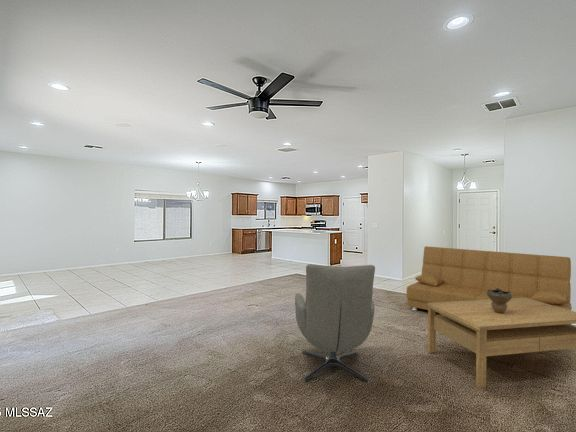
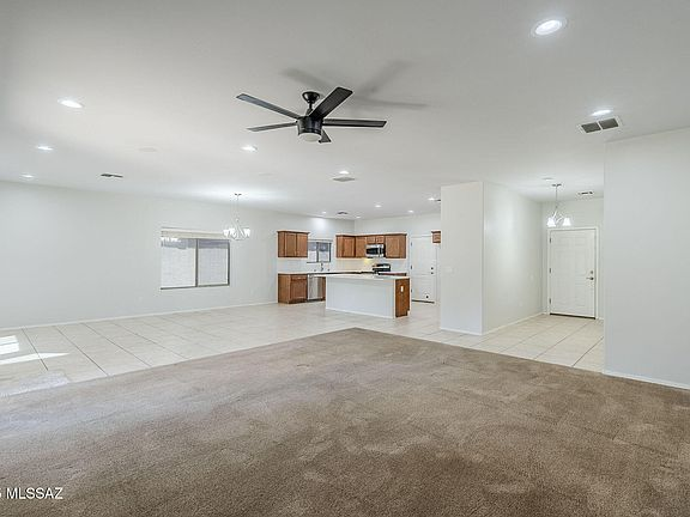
- chair (333, 313)
- decorative bowl (499, 300)
- sofa (482, 284)
- coffee table (505, 336)
